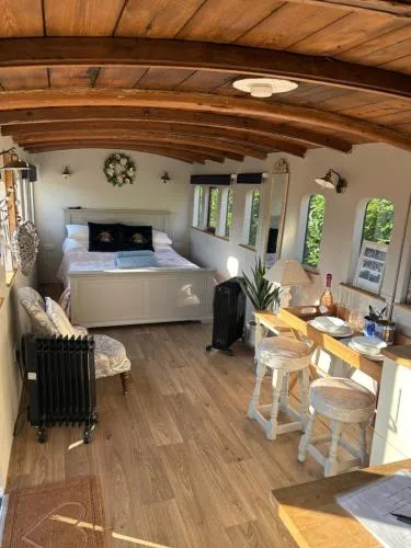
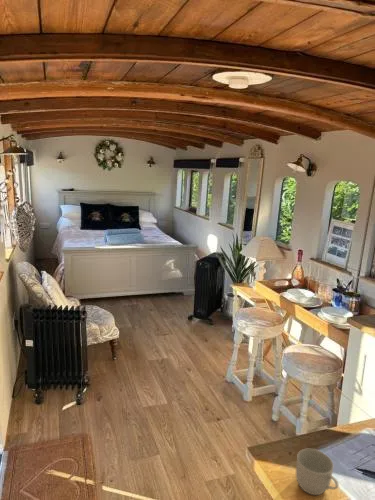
+ mug (317, 476)
